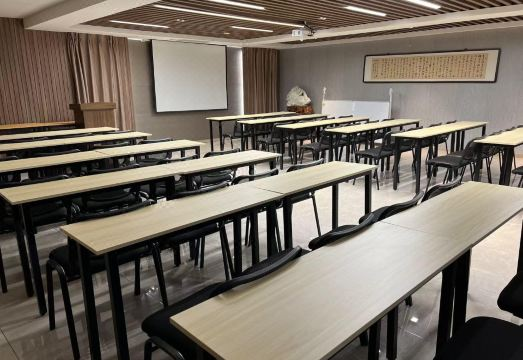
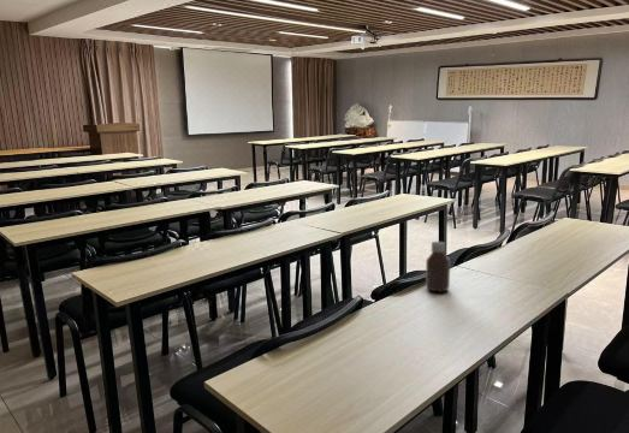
+ bottle (438, 266)
